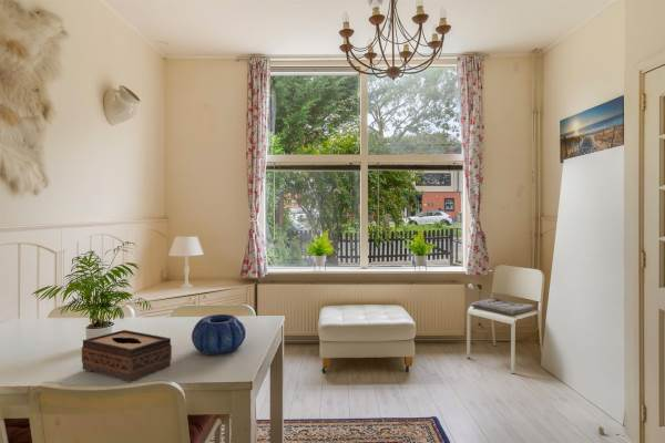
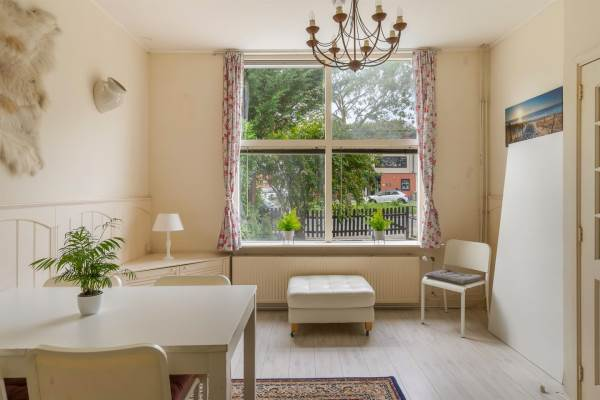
- tissue box (126, 353)
- decorative bowl (218, 332)
